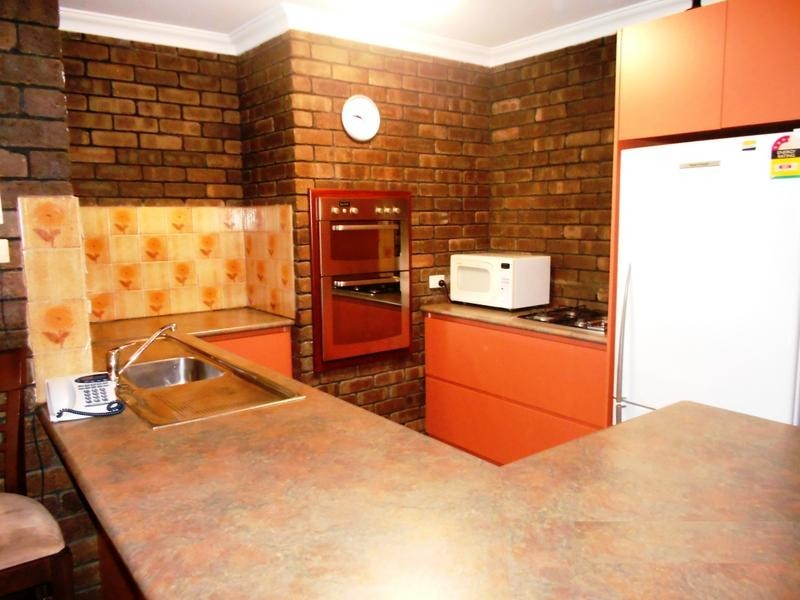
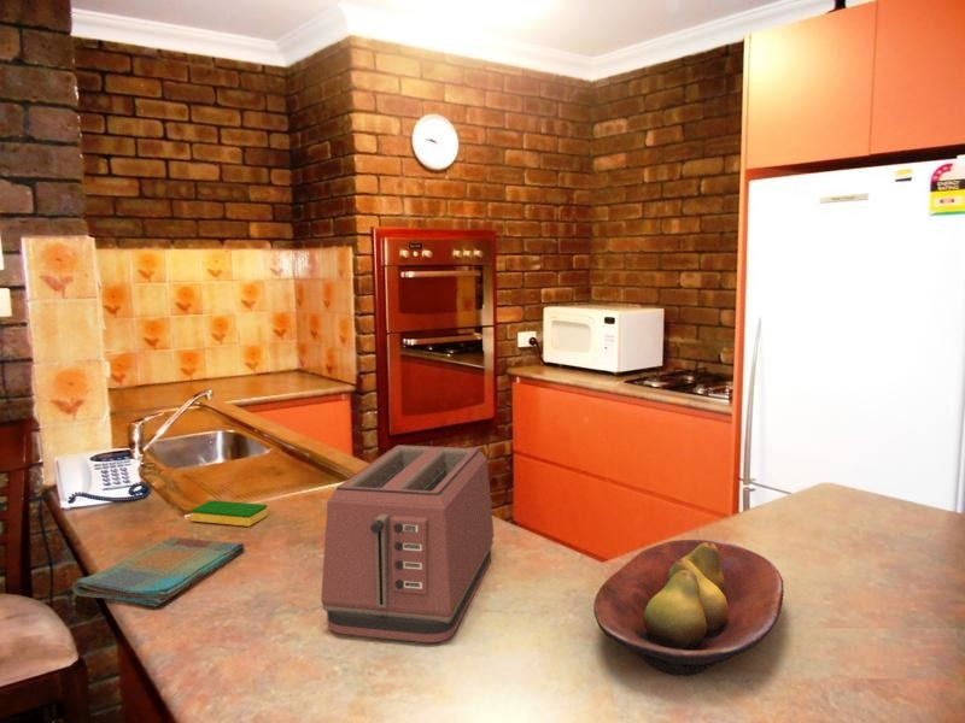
+ toaster (414, 530)
+ dish sponge (229, 512)
+ fruit bowl (691, 590)
+ dish towel (164, 565)
